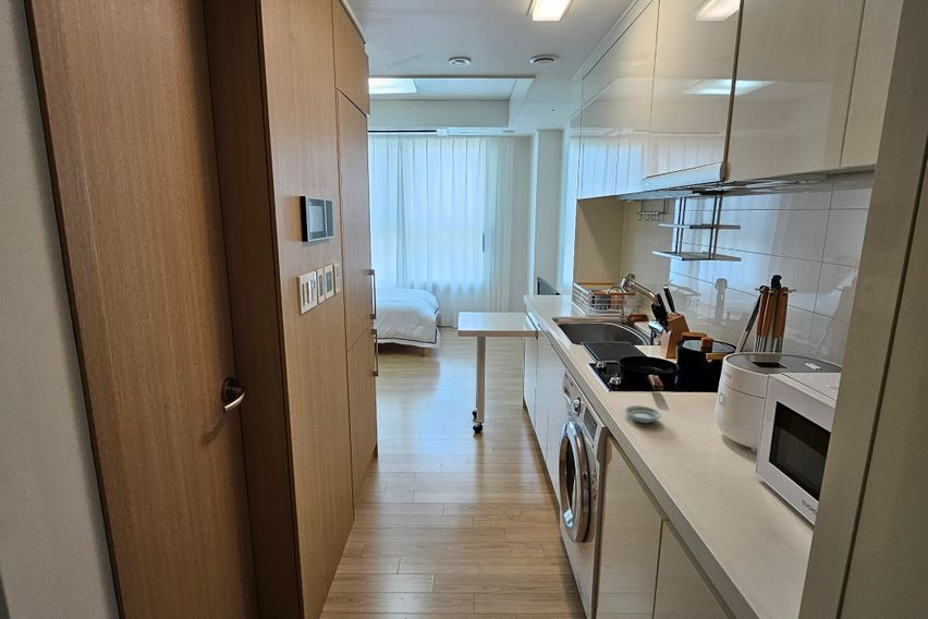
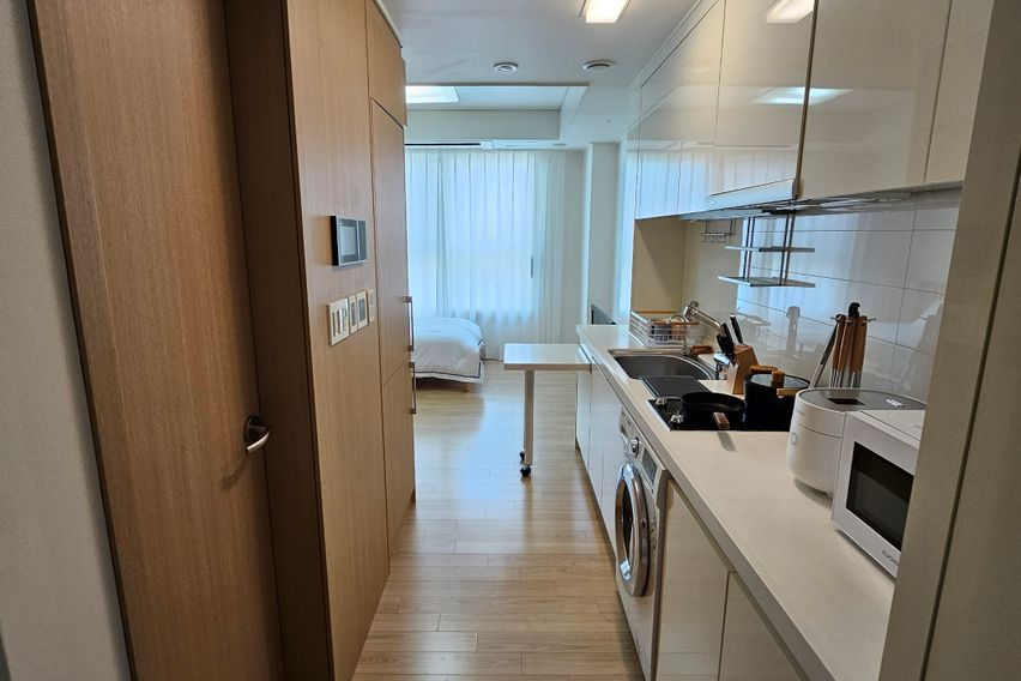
- saucer (642, 415)
